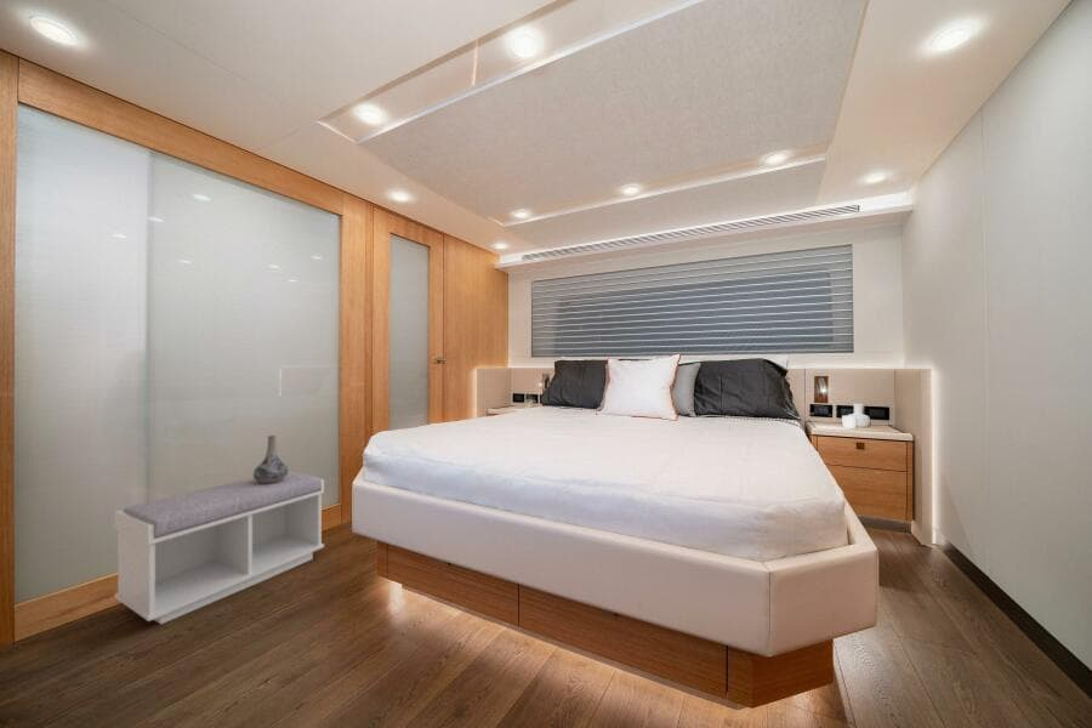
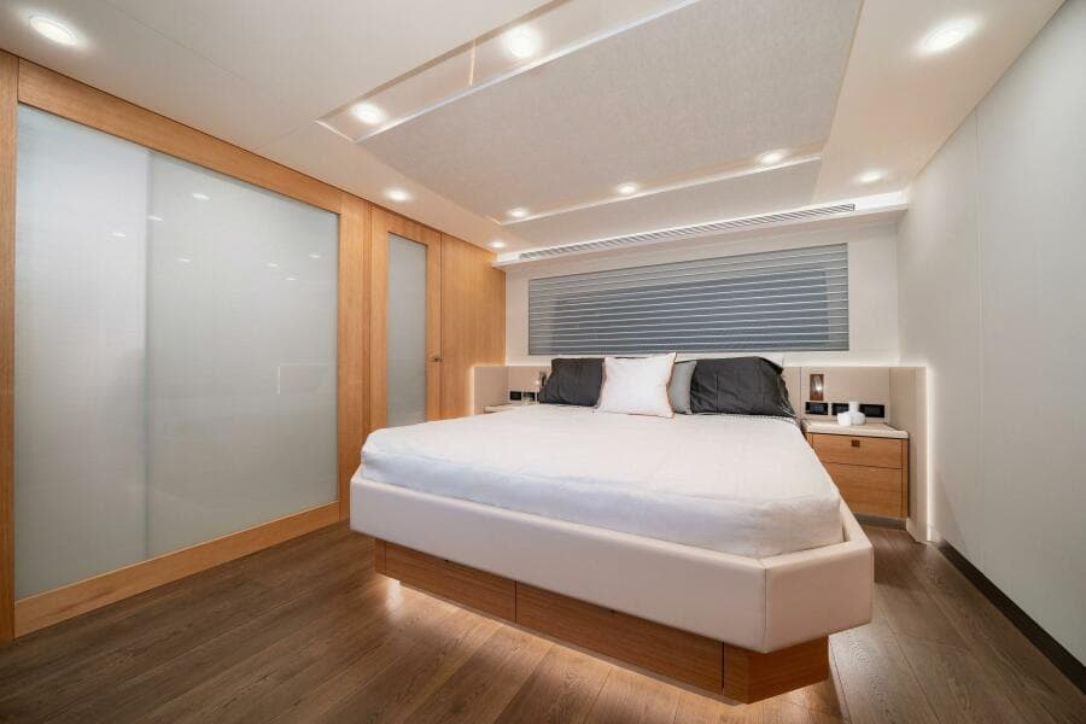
- decorative vase (271, 457)
- bench (232, 534)
